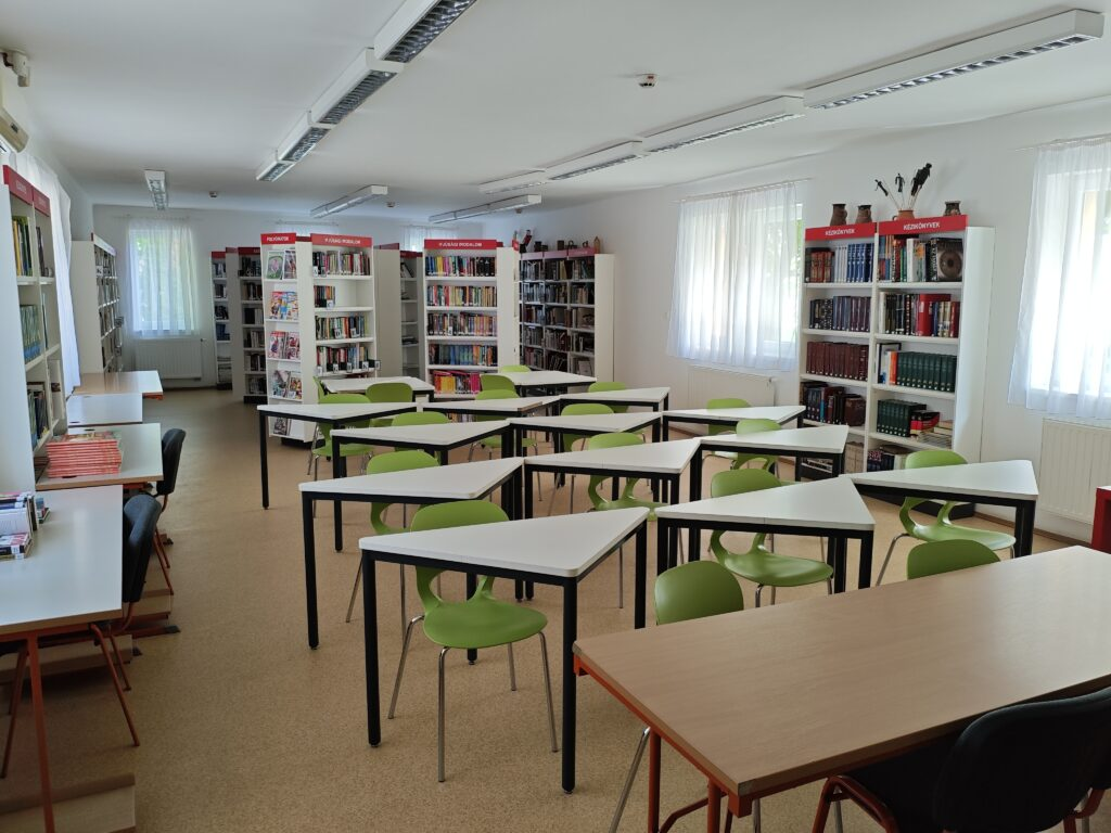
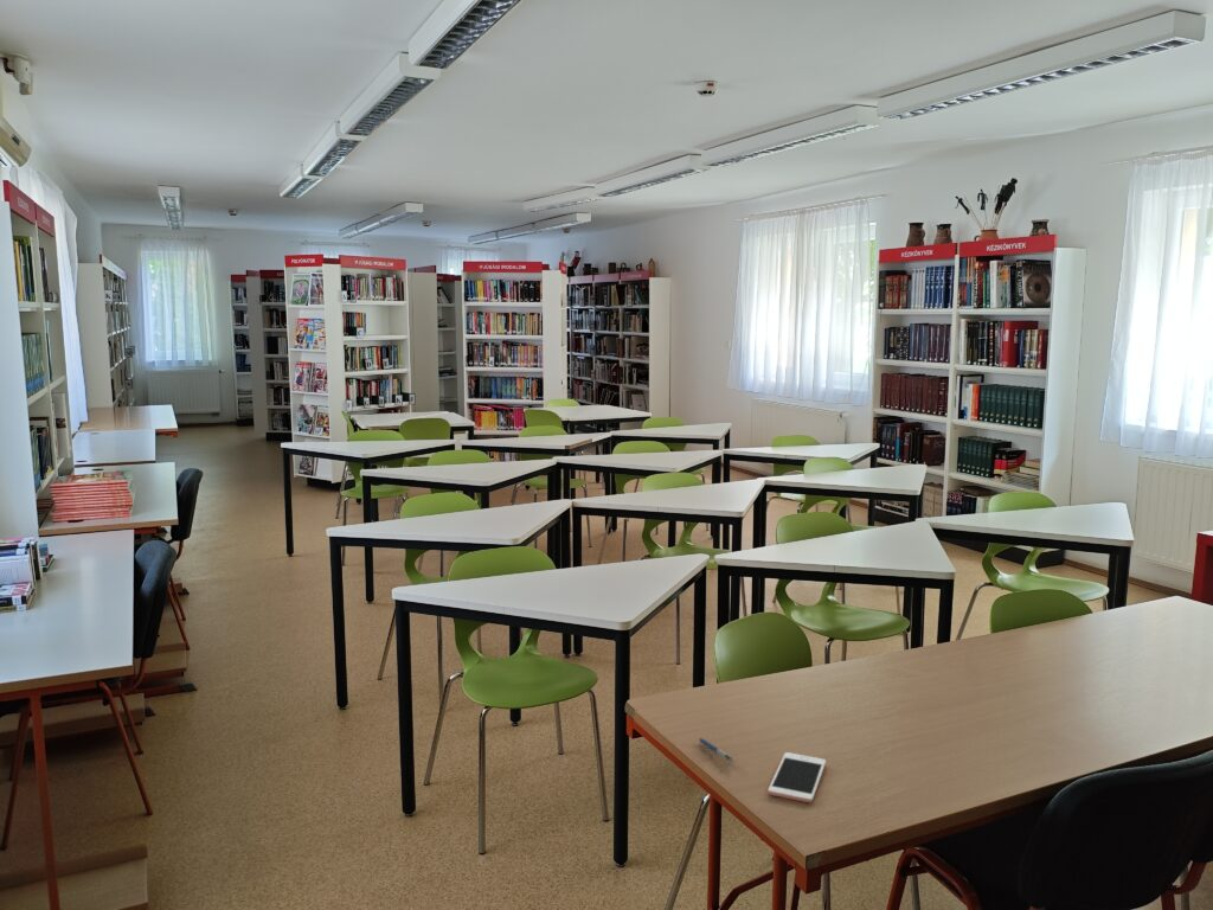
+ pen (715, 749)
+ cell phone (797, 776)
